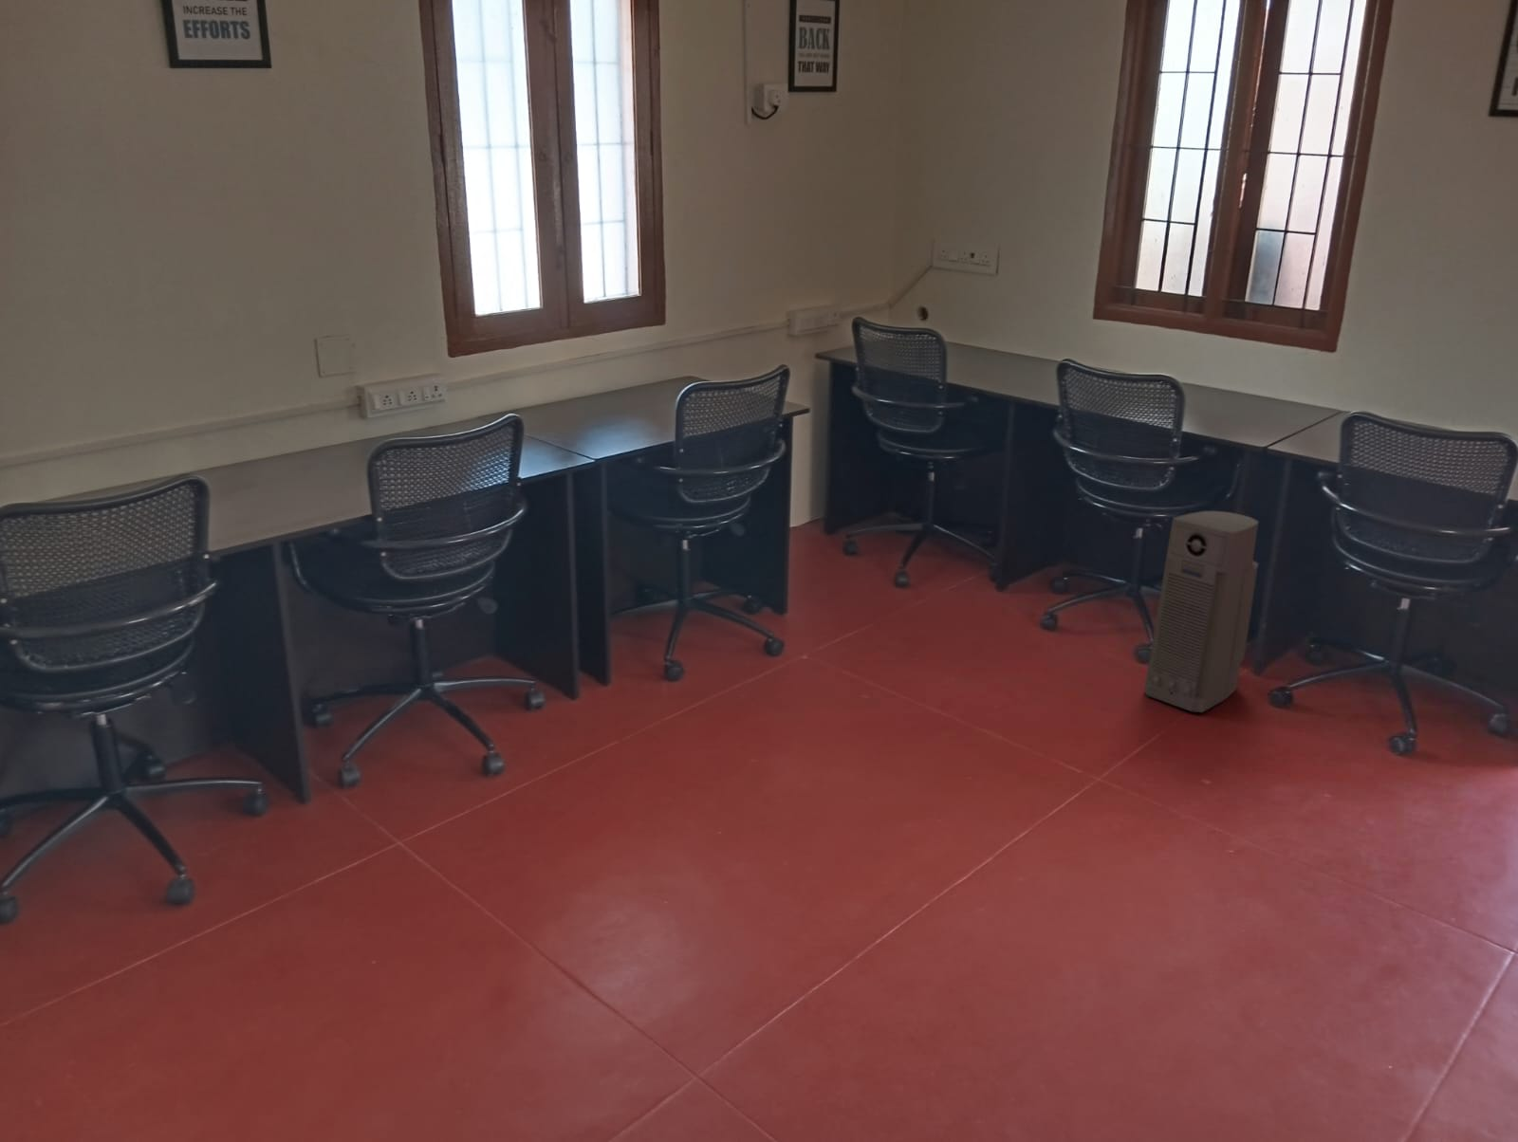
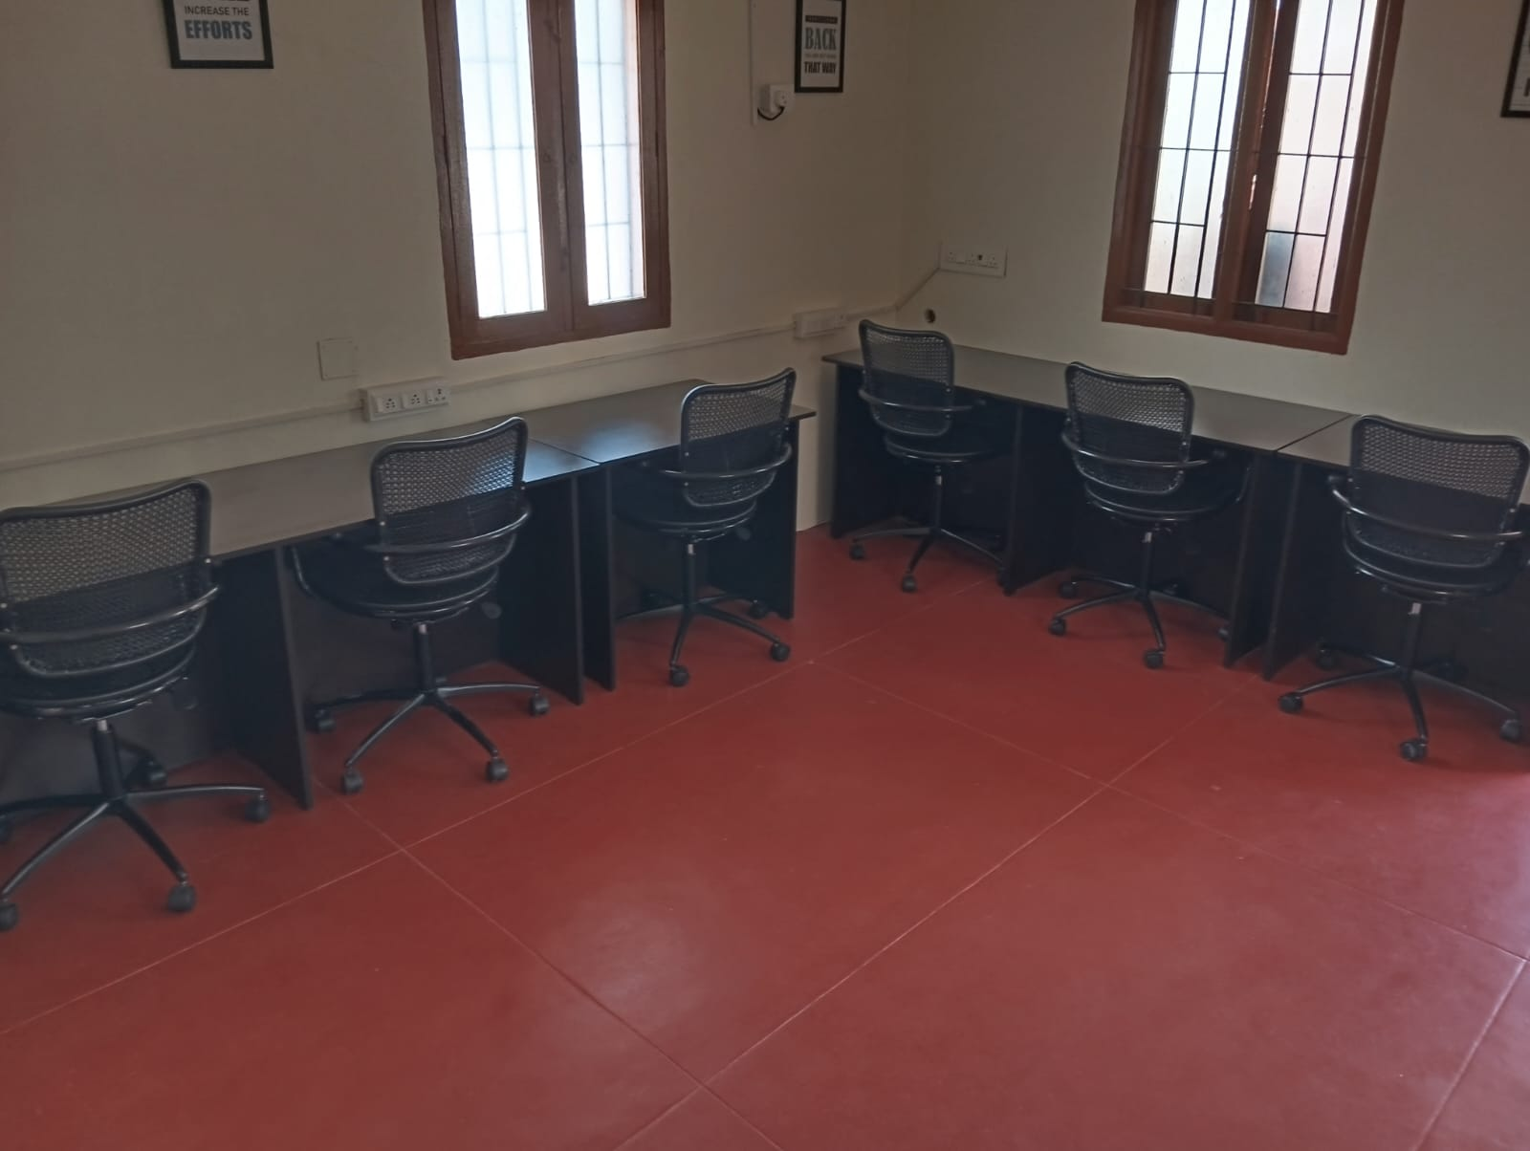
- air purifier (1206, 606)
